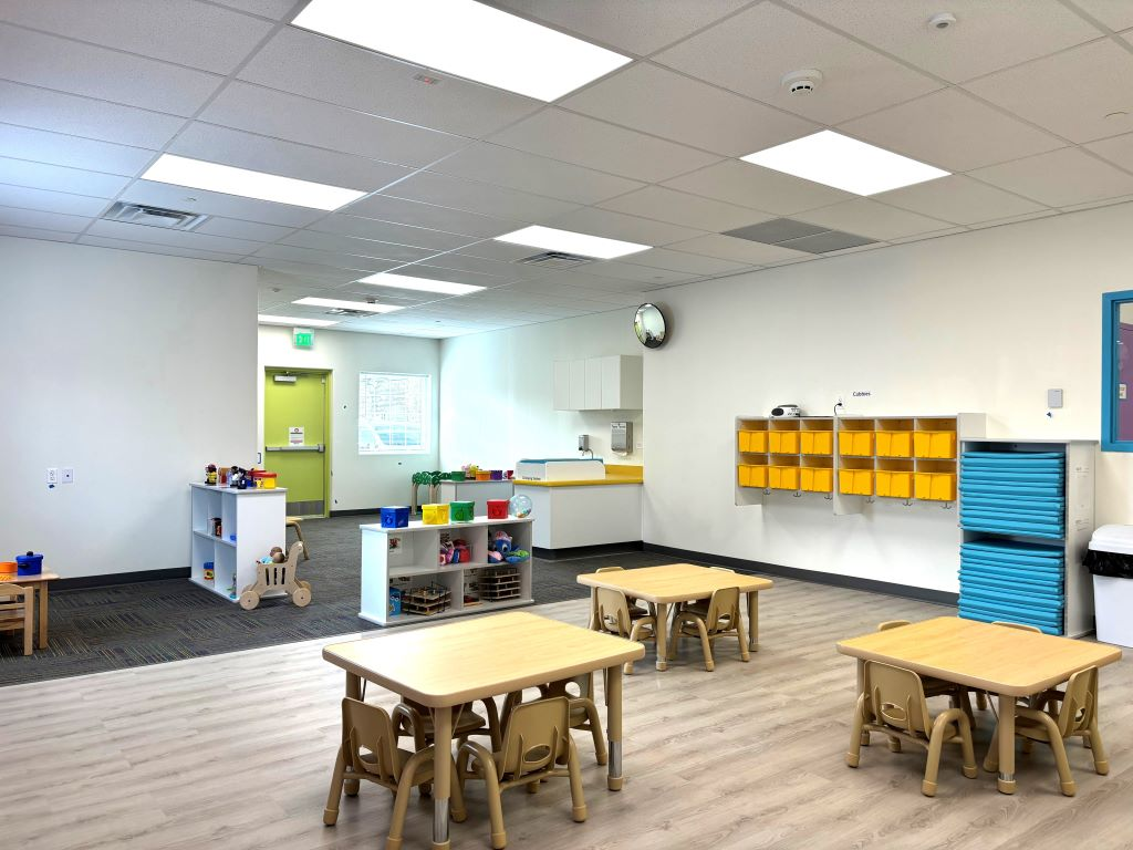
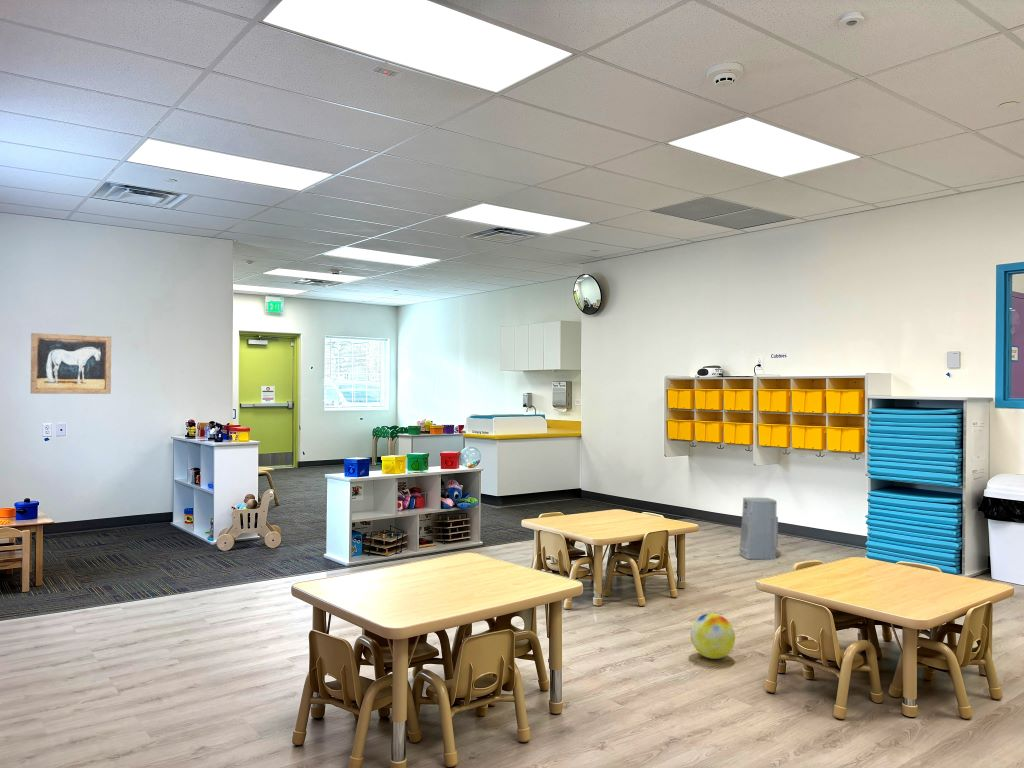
+ ball (712, 635)
+ wall art (72, 364)
+ air purifier (758, 527)
